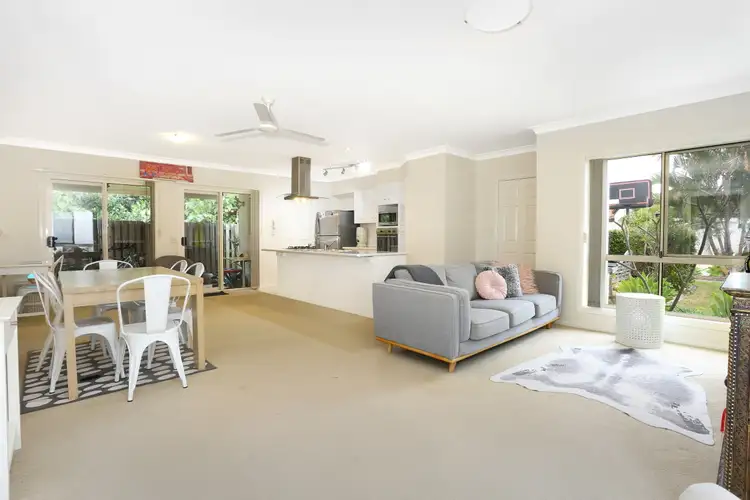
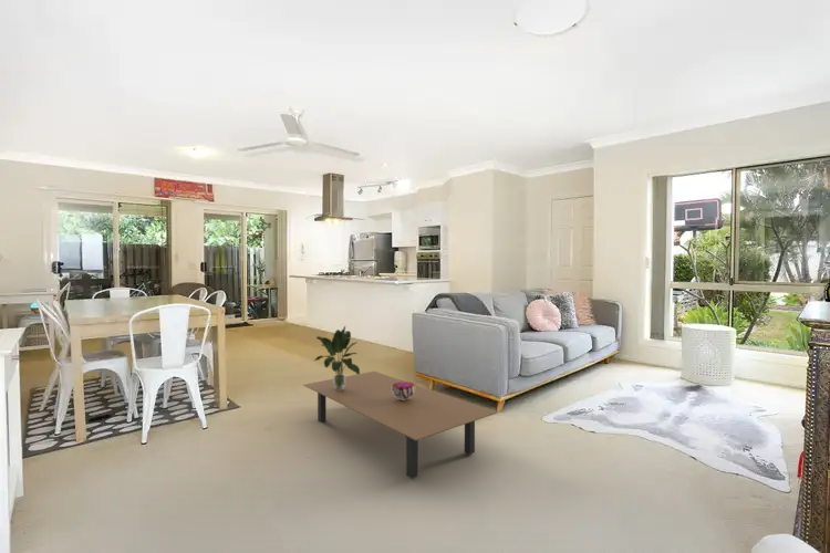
+ decorative bowl (403, 390)
+ potted plant (334, 357)
+ coffee table (390, 416)
